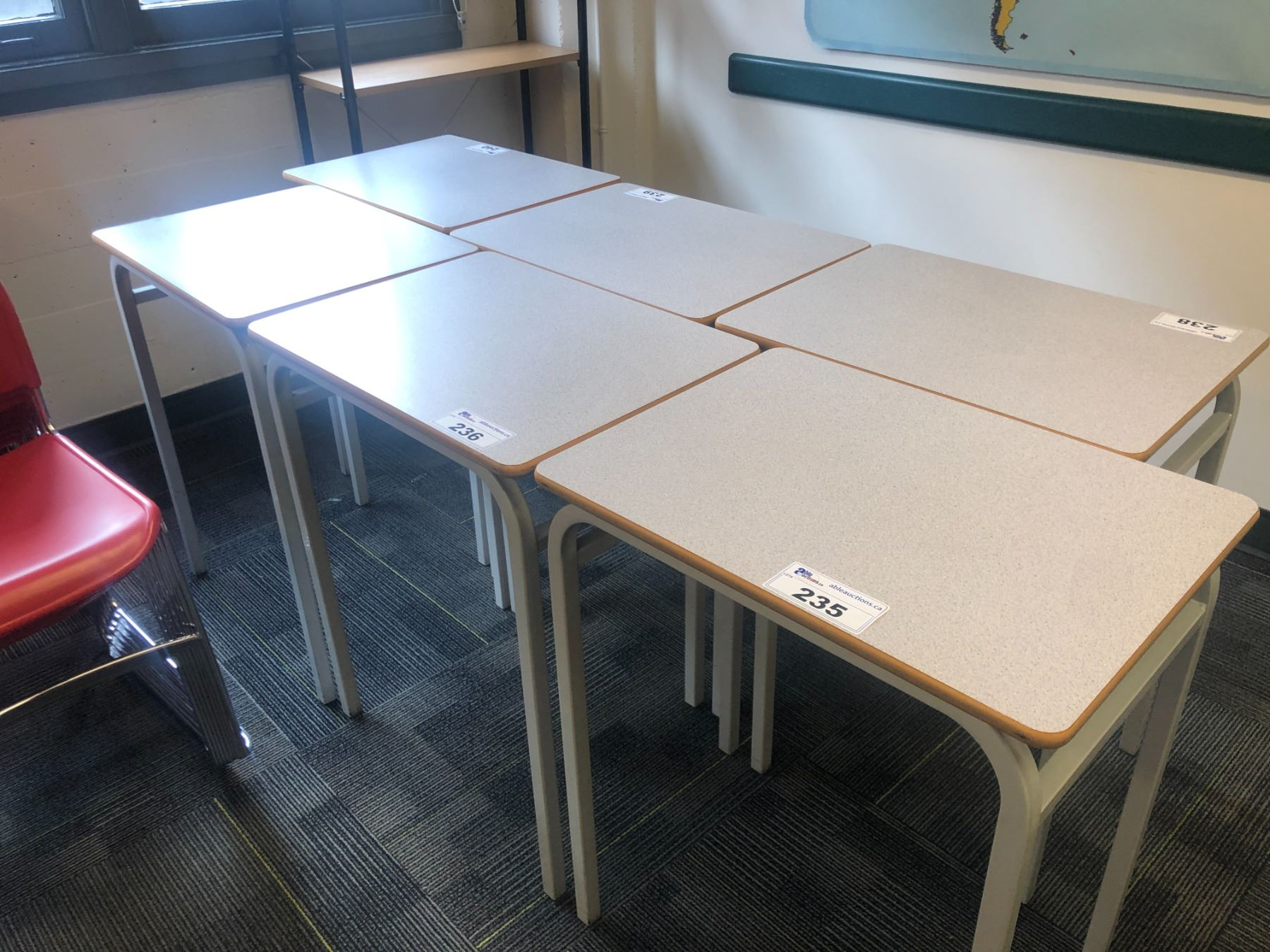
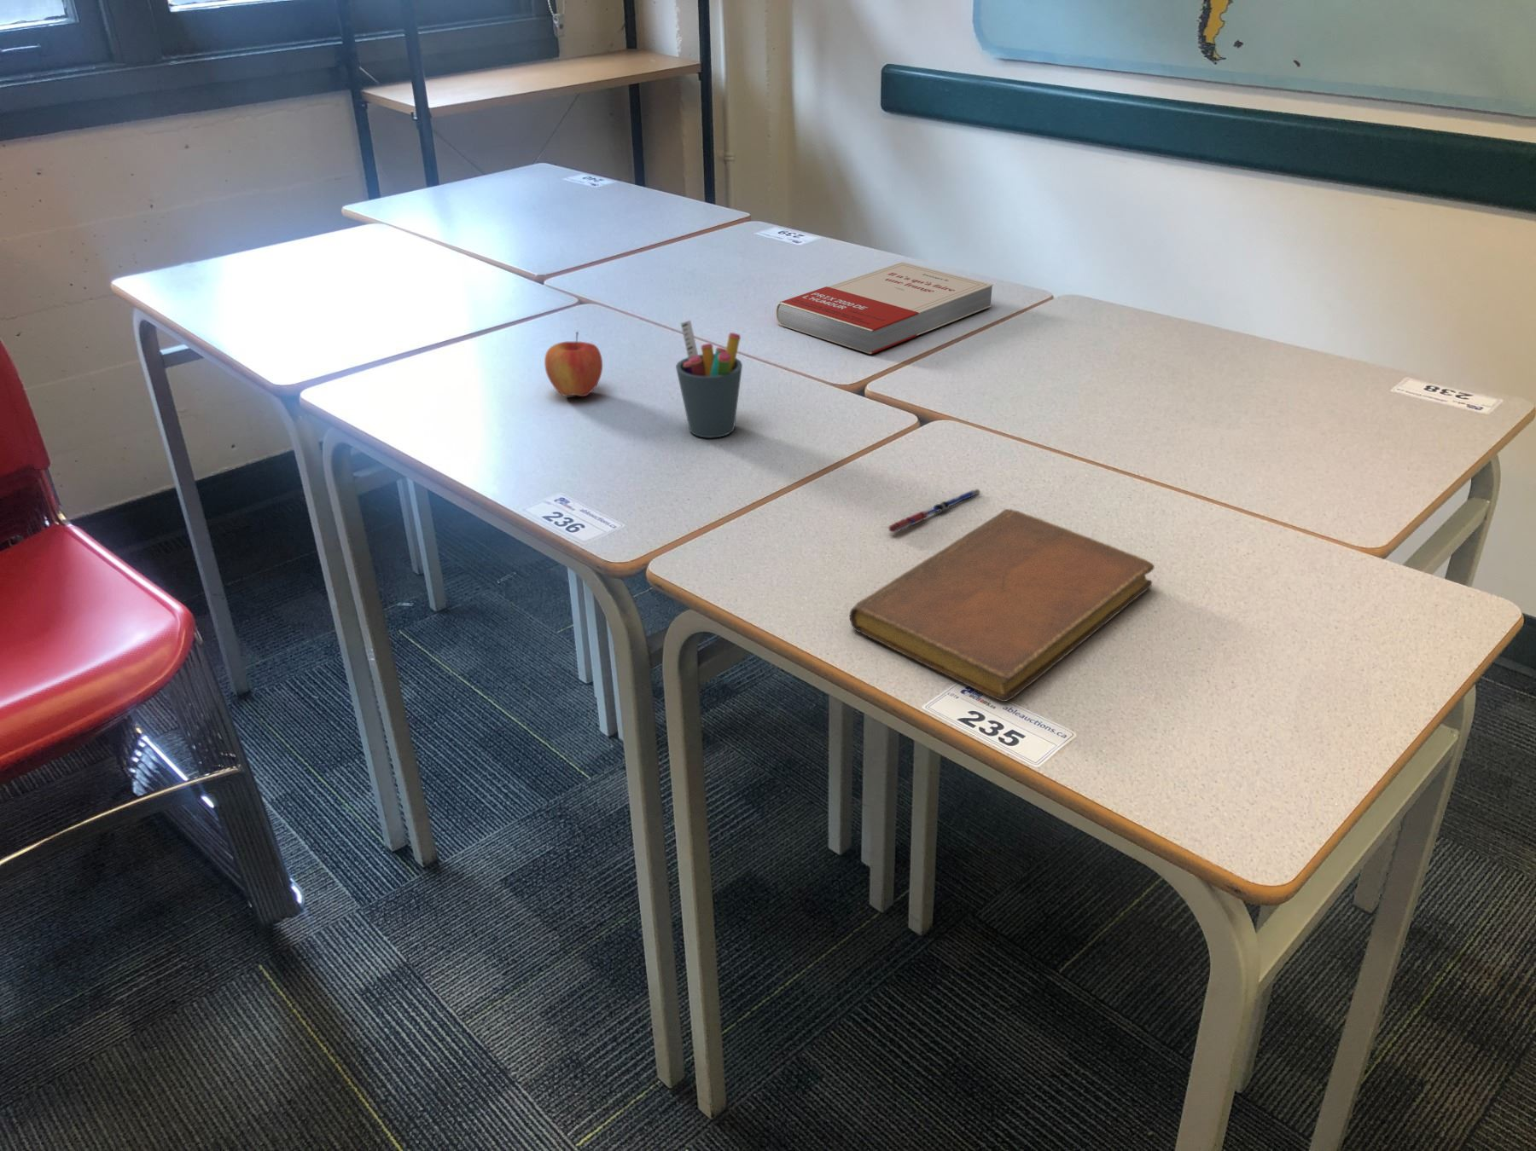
+ apple (573, 366)
+ book (885, 303)
+ notebook (1005, 595)
+ pen holder (710, 380)
+ pen (935, 508)
